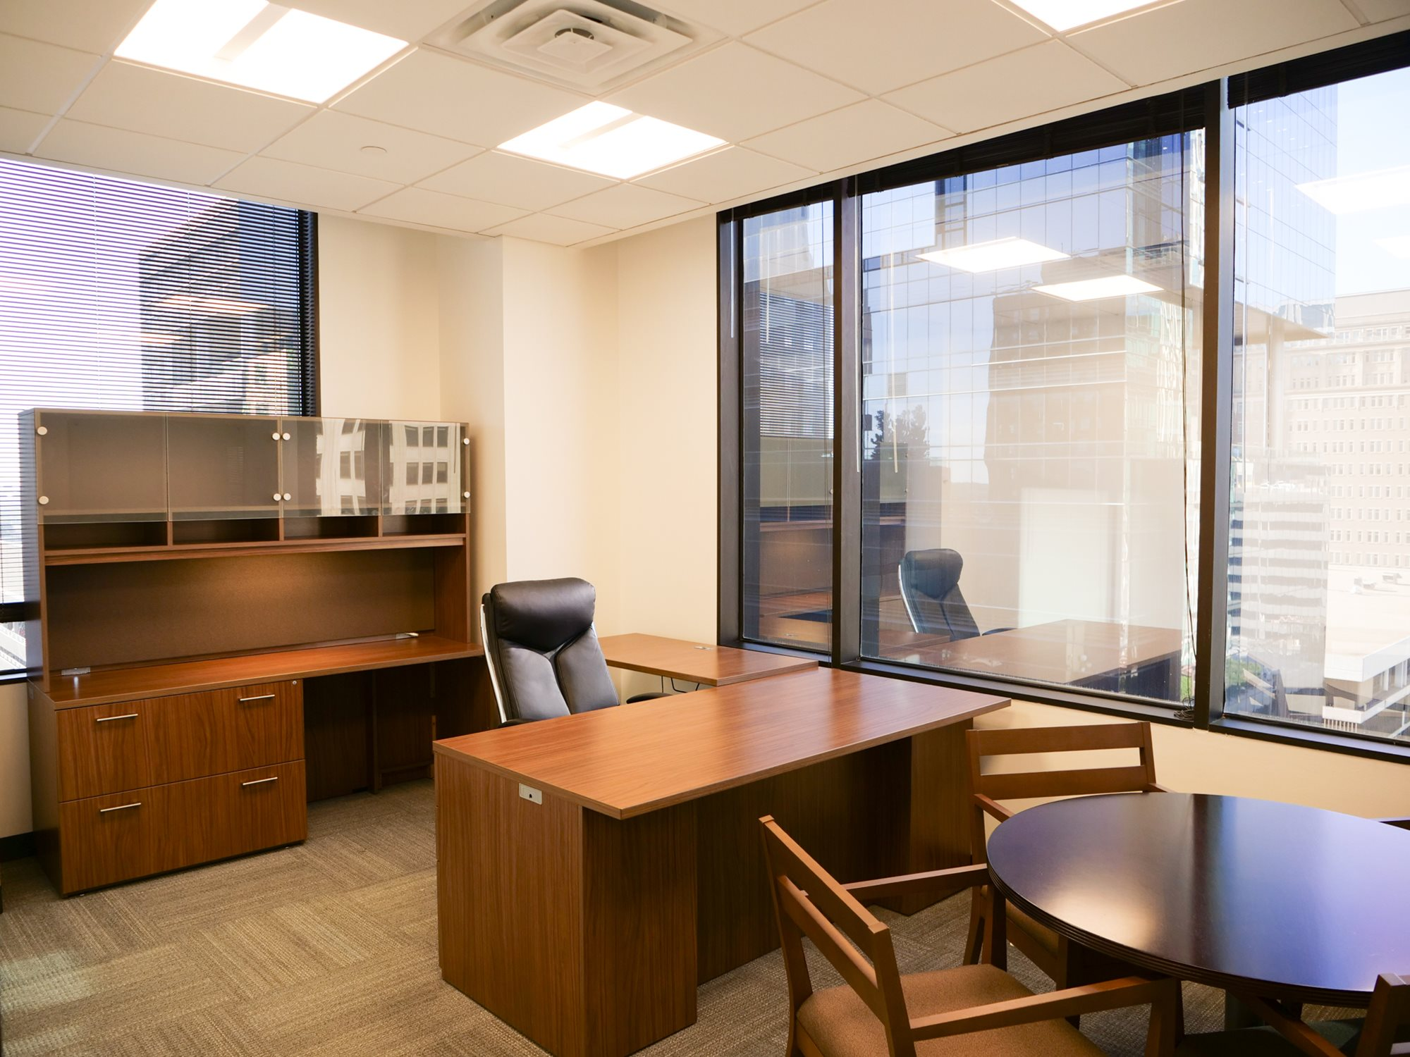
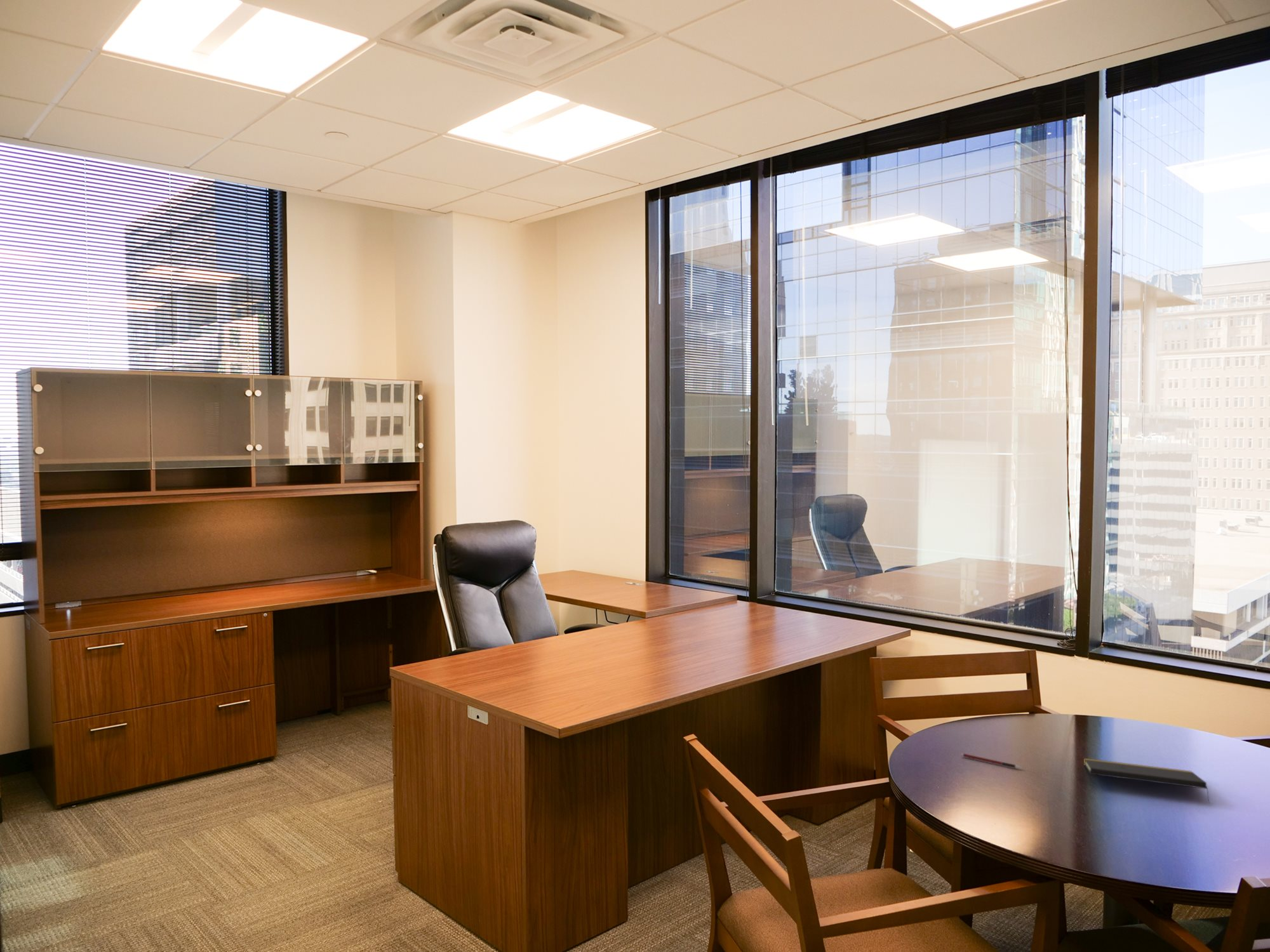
+ notepad (1141, 772)
+ pen (991, 761)
